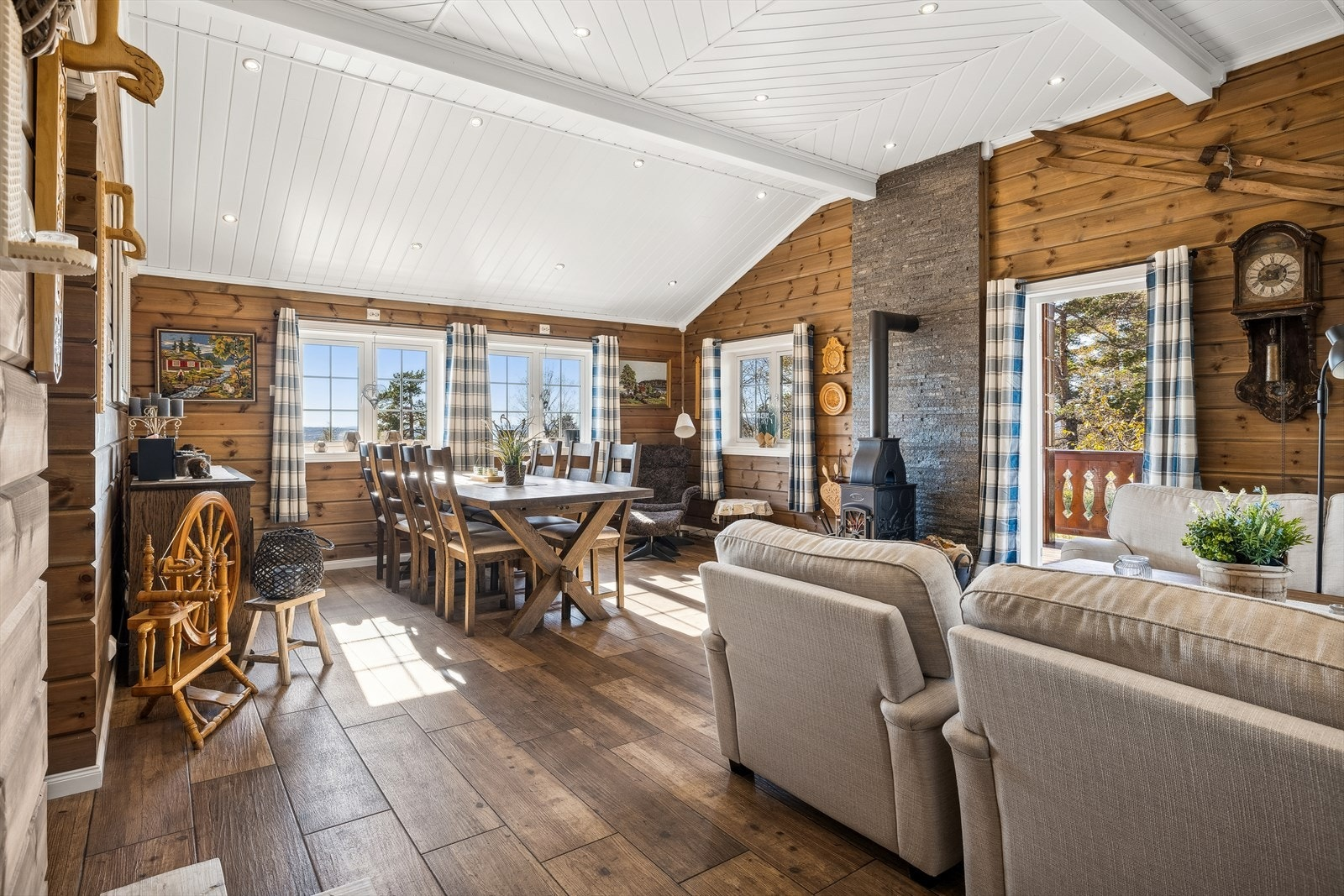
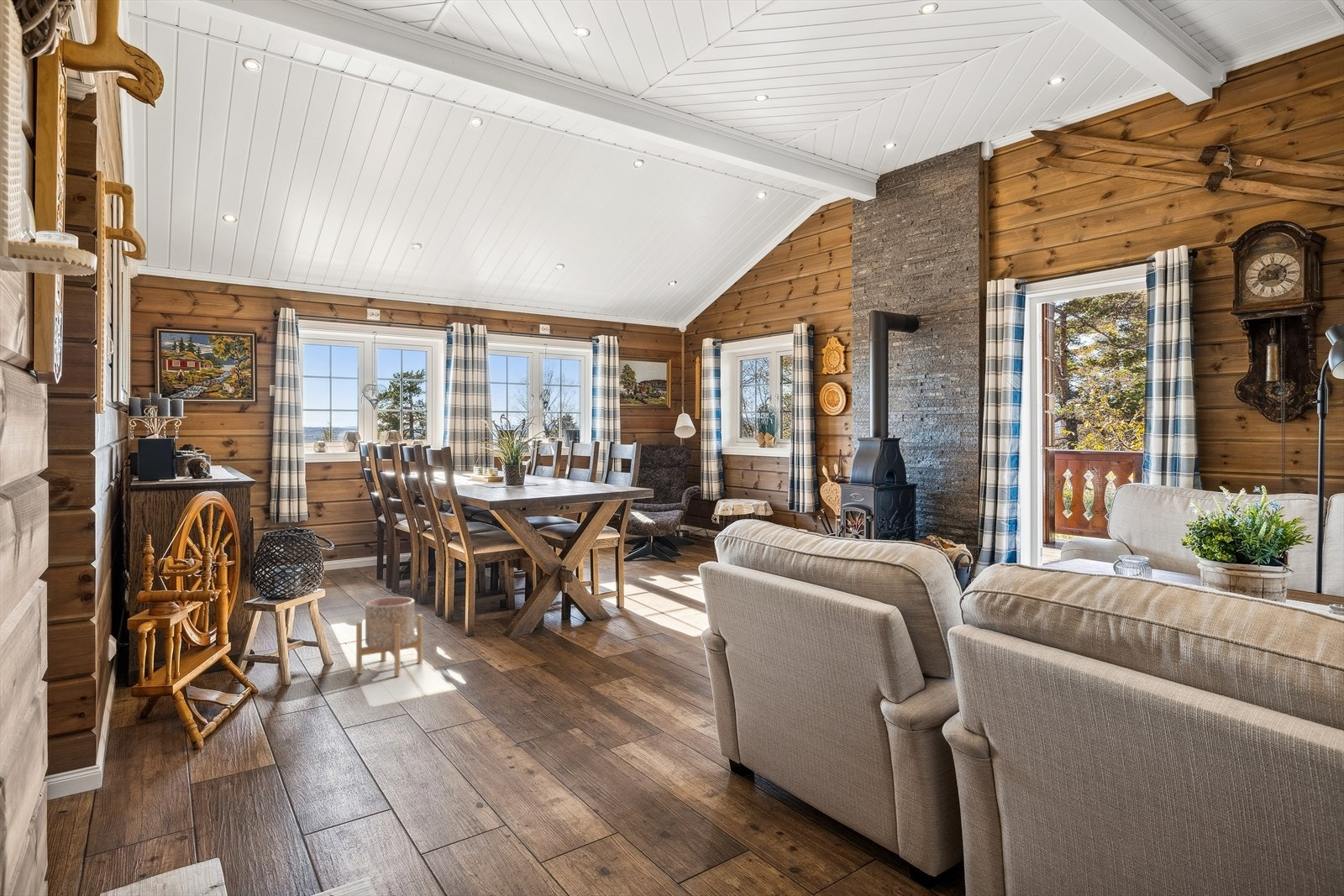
+ planter (390, 634)
